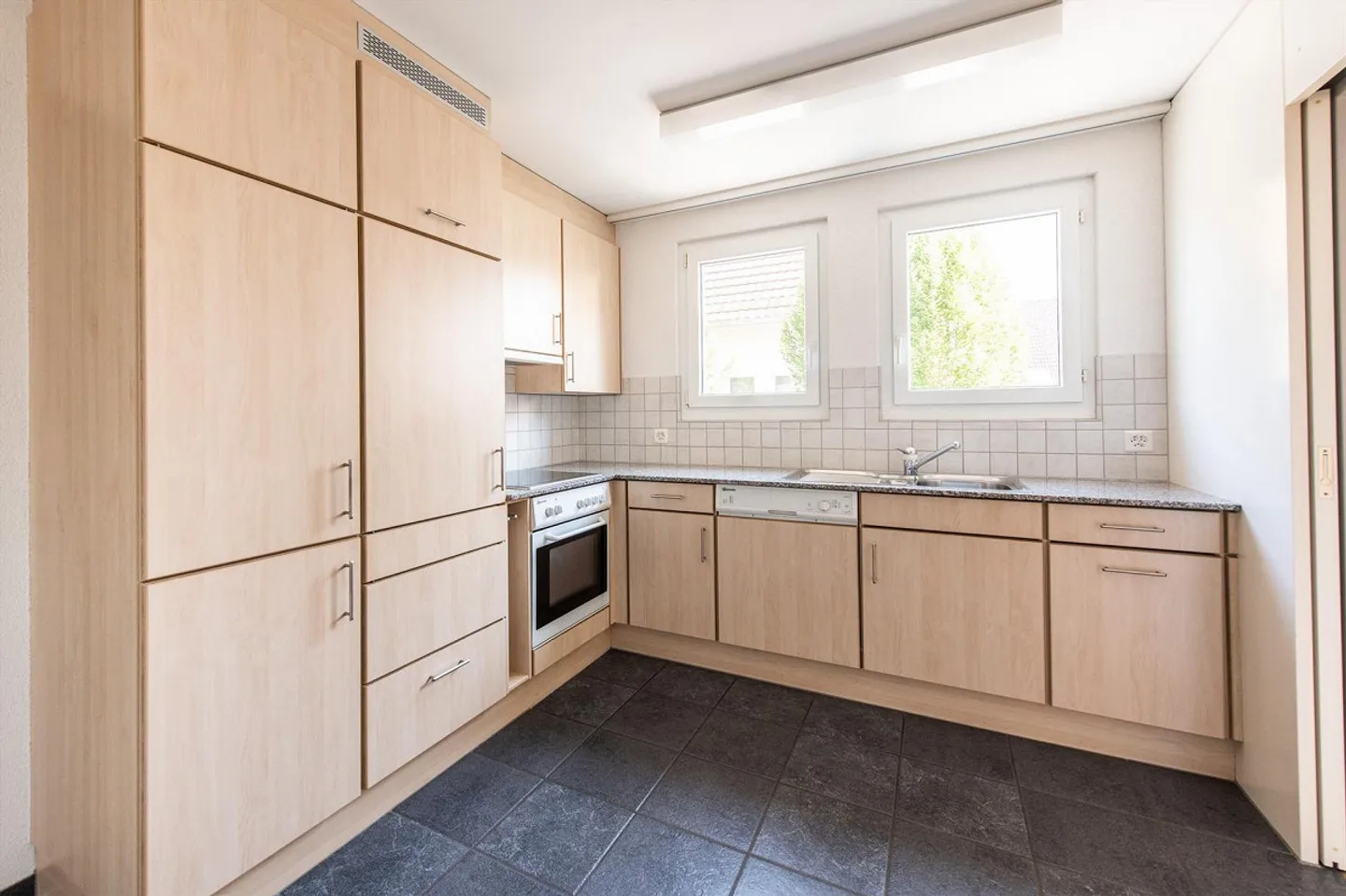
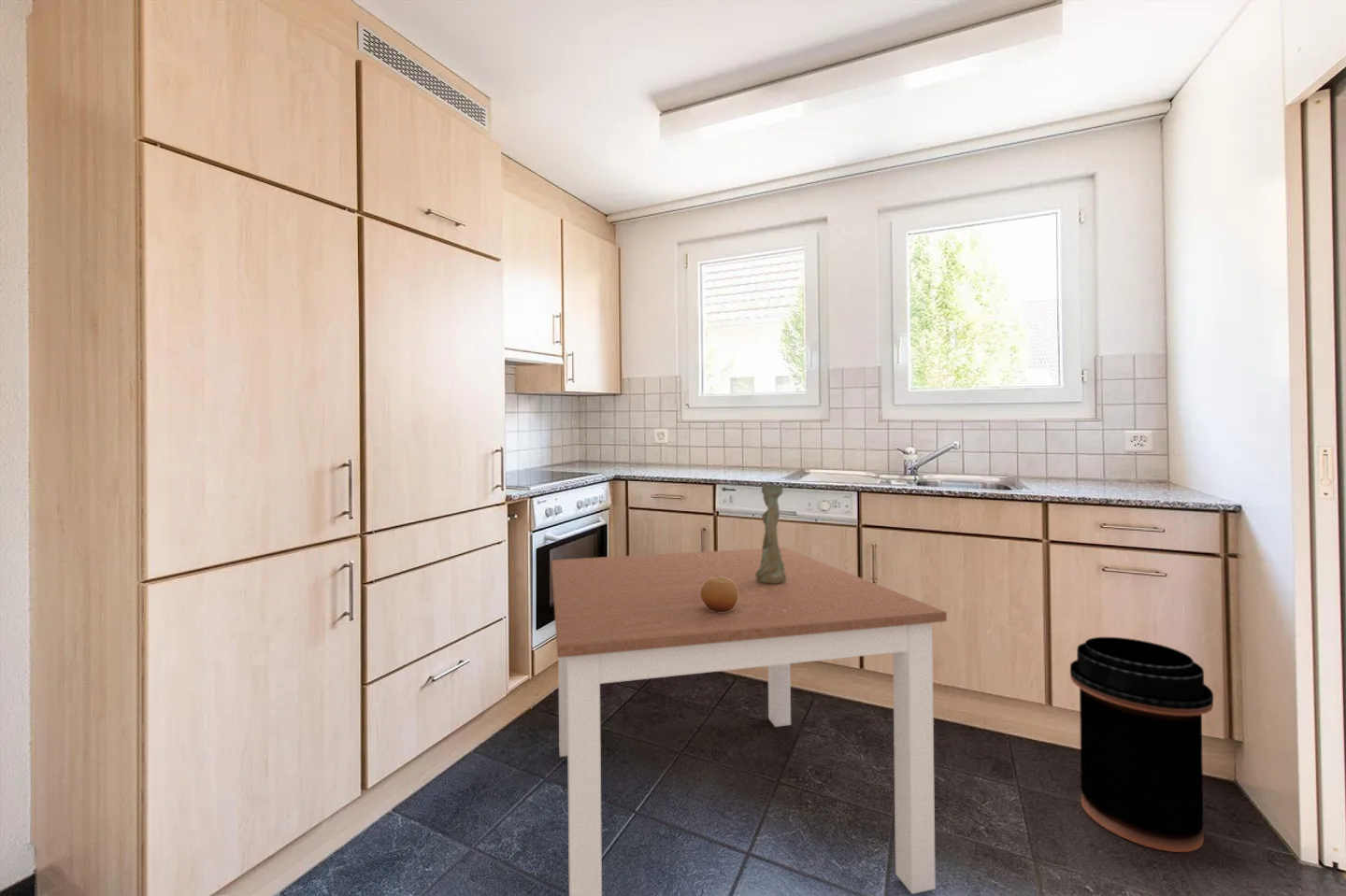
+ vase (770, 532)
+ fruit (719, 592)
+ trash can (1138, 734)
+ dining table (709, 672)
